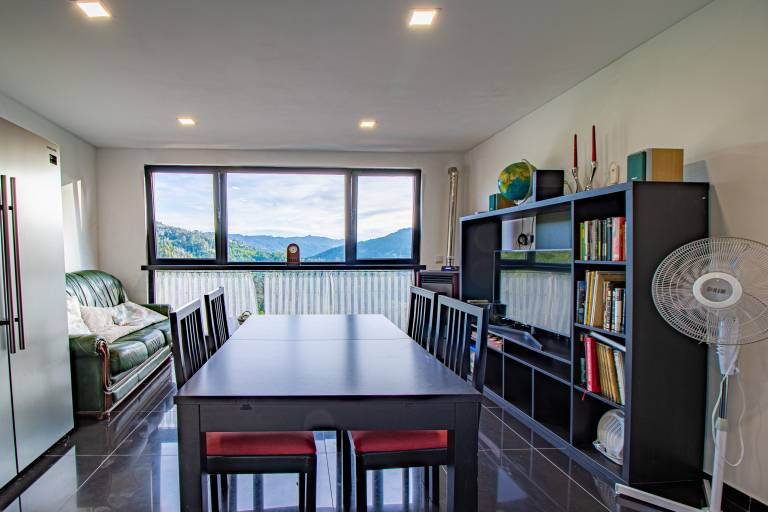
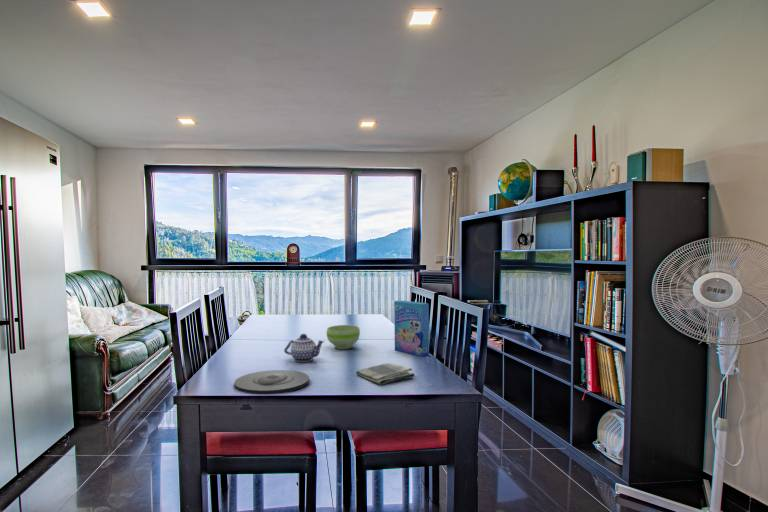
+ cereal box (411, 327)
+ dish towel (385, 372)
+ plate (272, 378)
+ teapot (304, 346)
+ bowl (343, 337)
